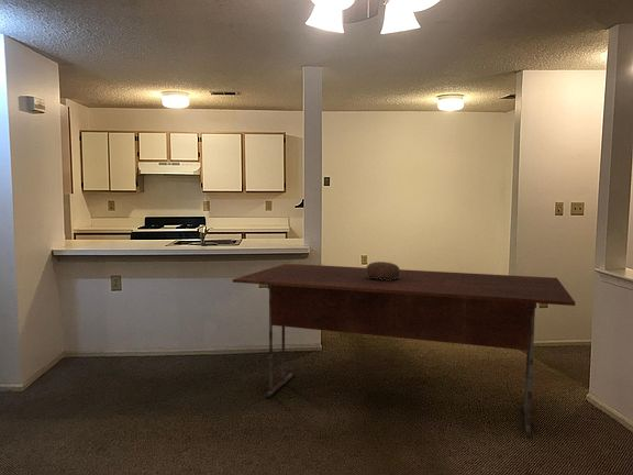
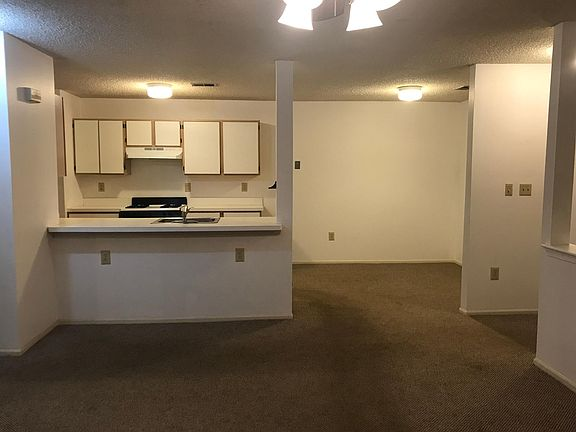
- dining table (397, 336)
- decorative bowl (382, 269)
